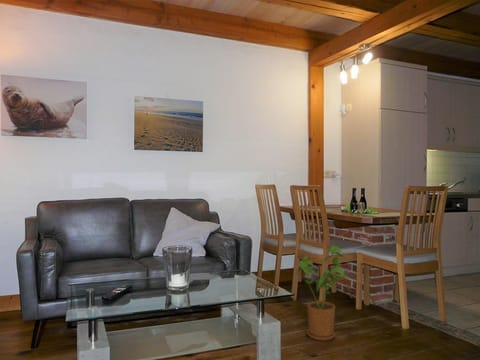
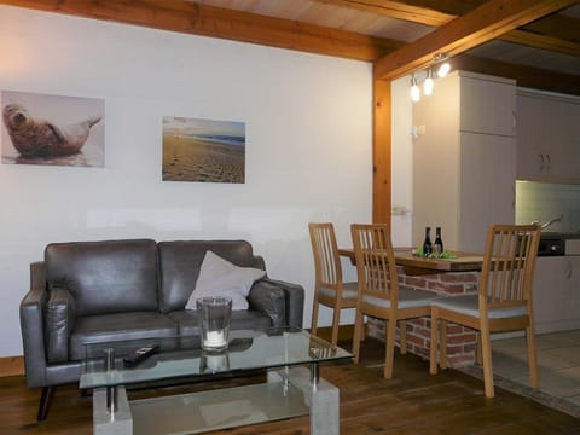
- house plant (324, 291)
